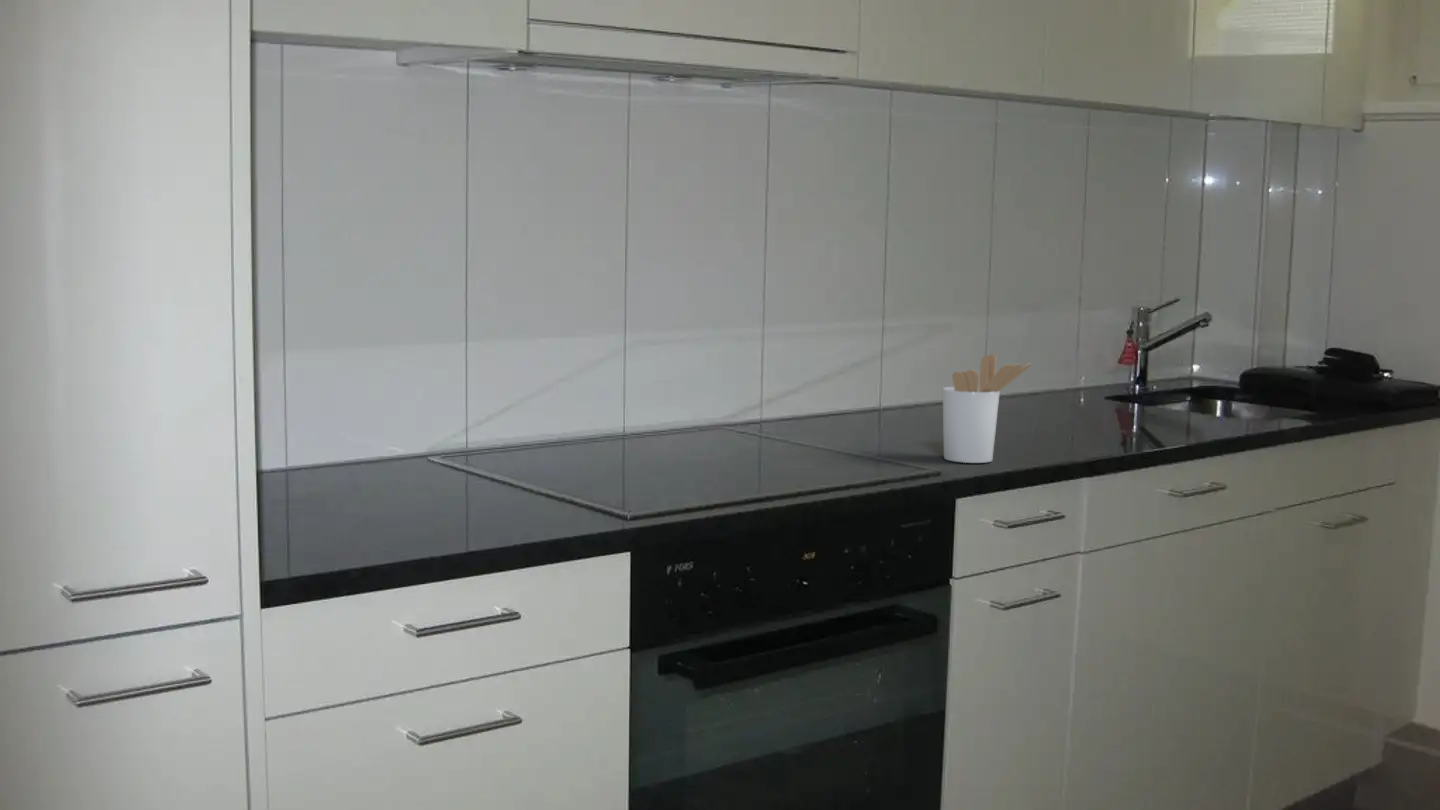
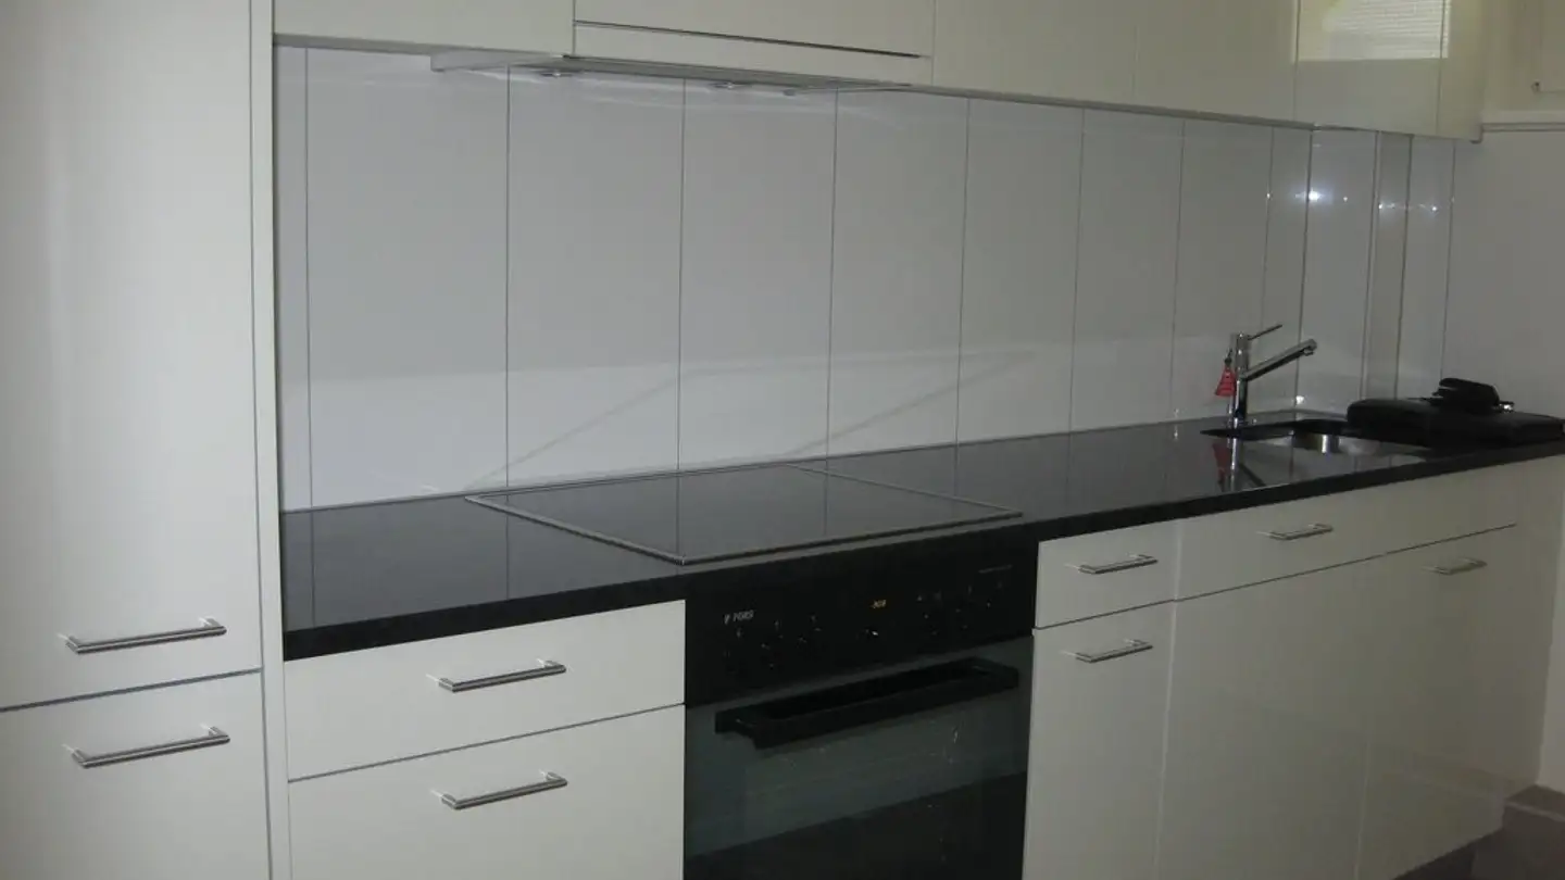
- utensil holder (983, 408)
